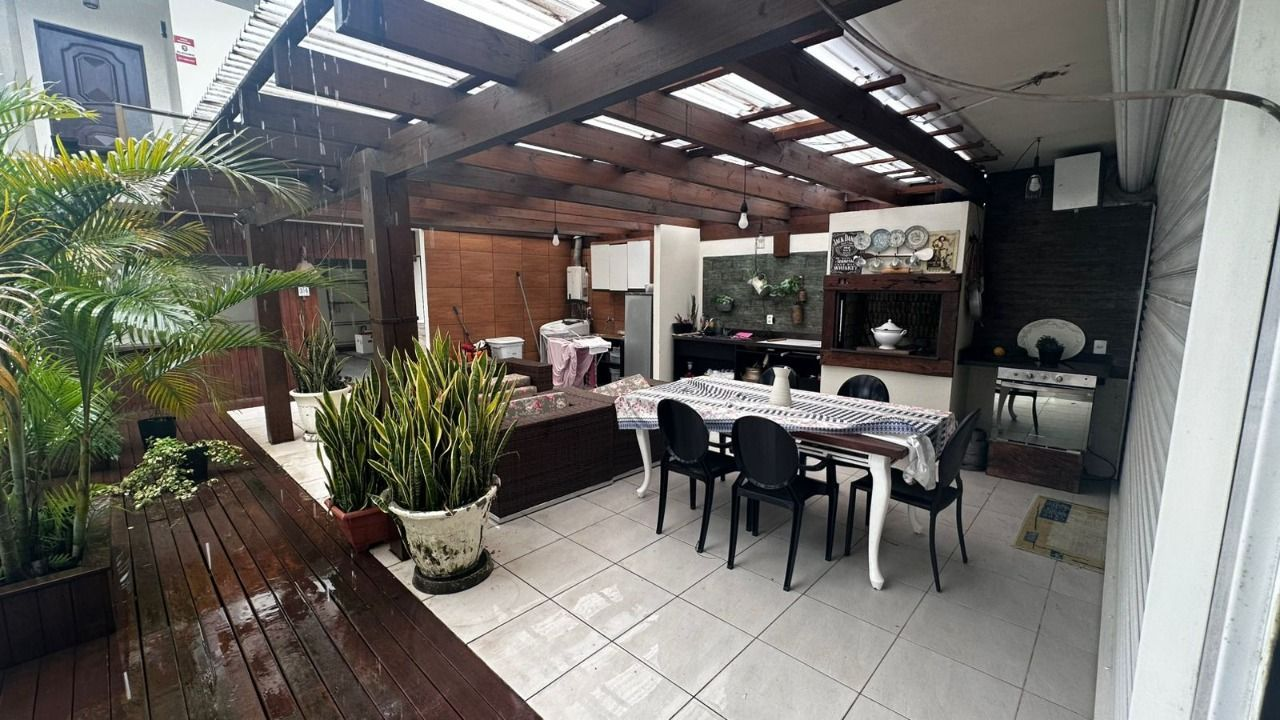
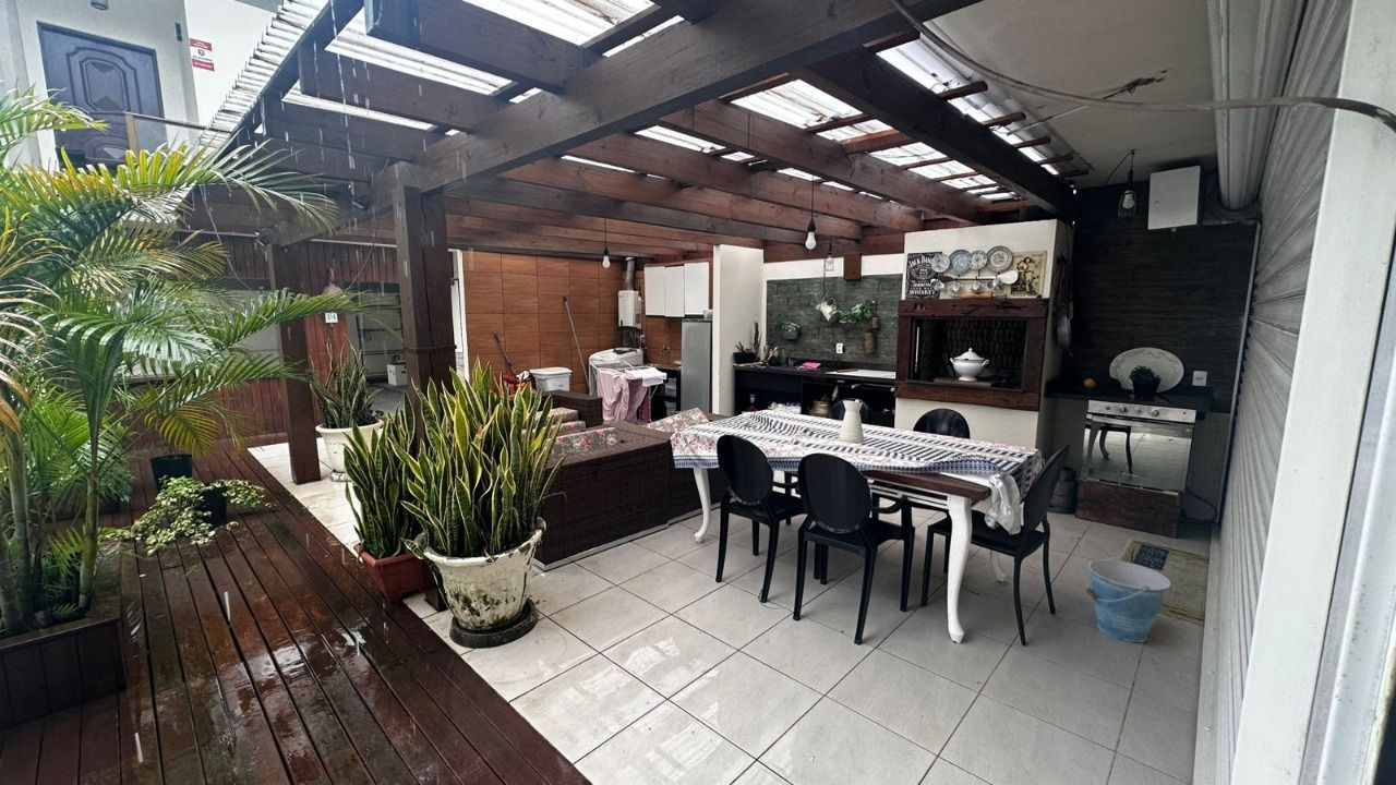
+ bucket (1124, 601)
